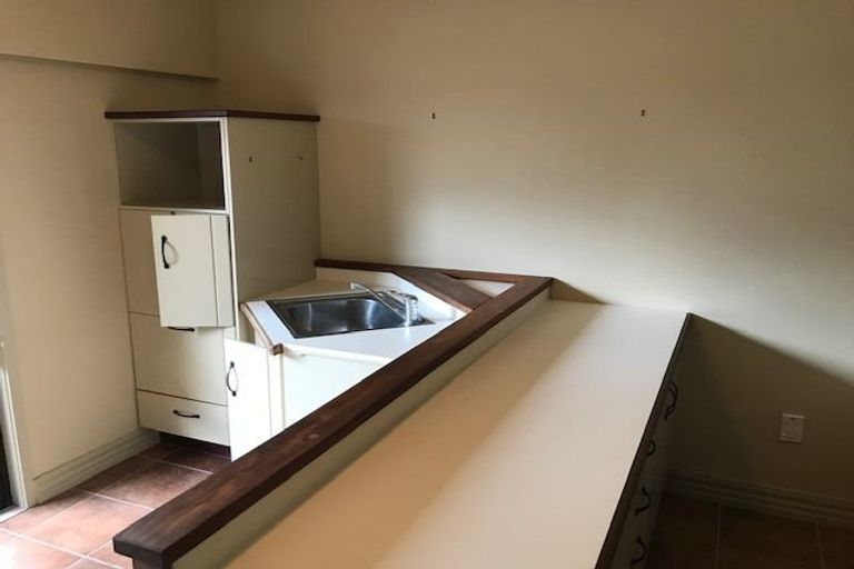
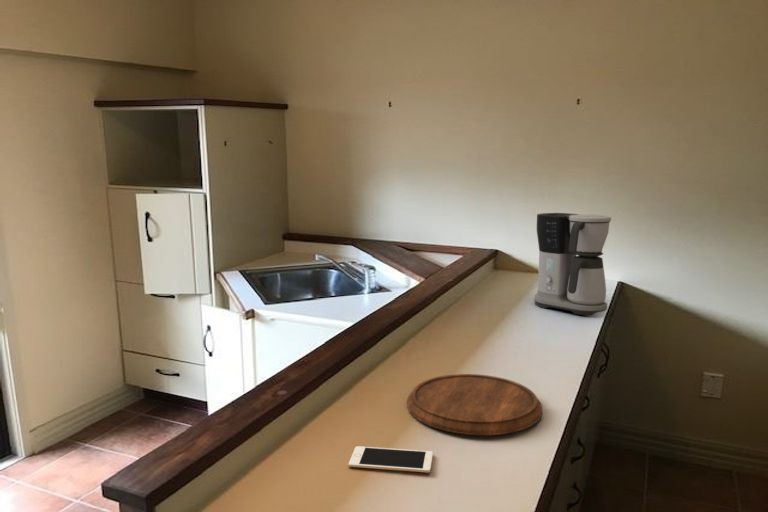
+ cutting board (473, 400)
+ cell phone (391, 459)
+ coffee maker (568, 261)
